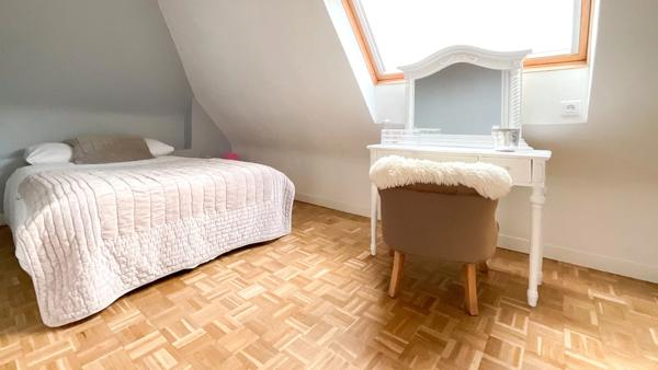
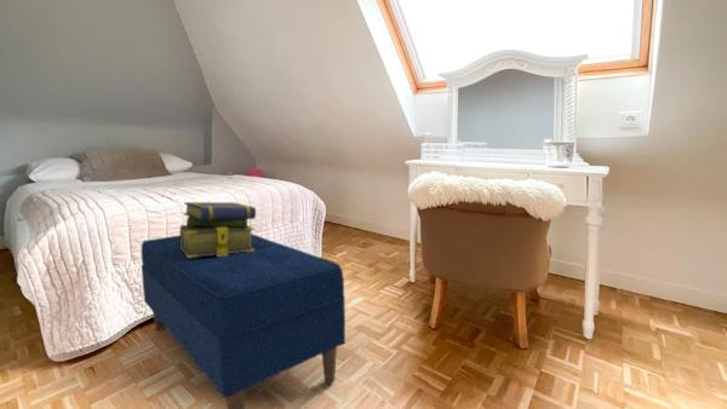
+ stack of books (218, 225)
+ bench (231, 303)
